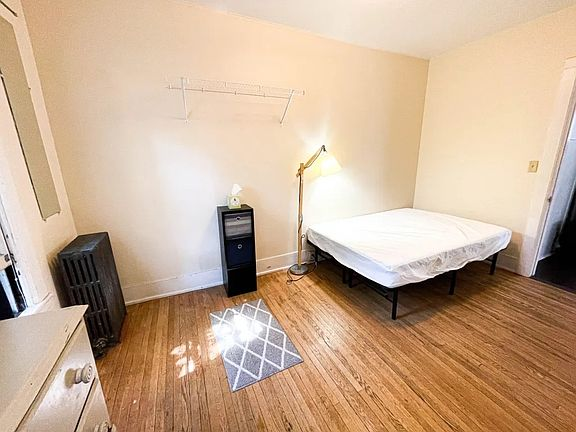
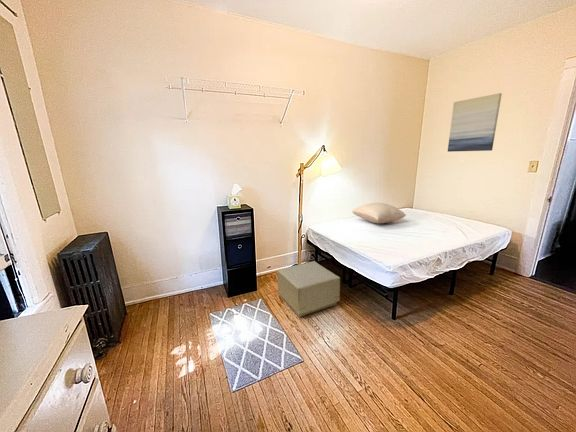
+ wall art (472, 125)
+ pillow (378, 212)
+ cardboard box (307, 286)
